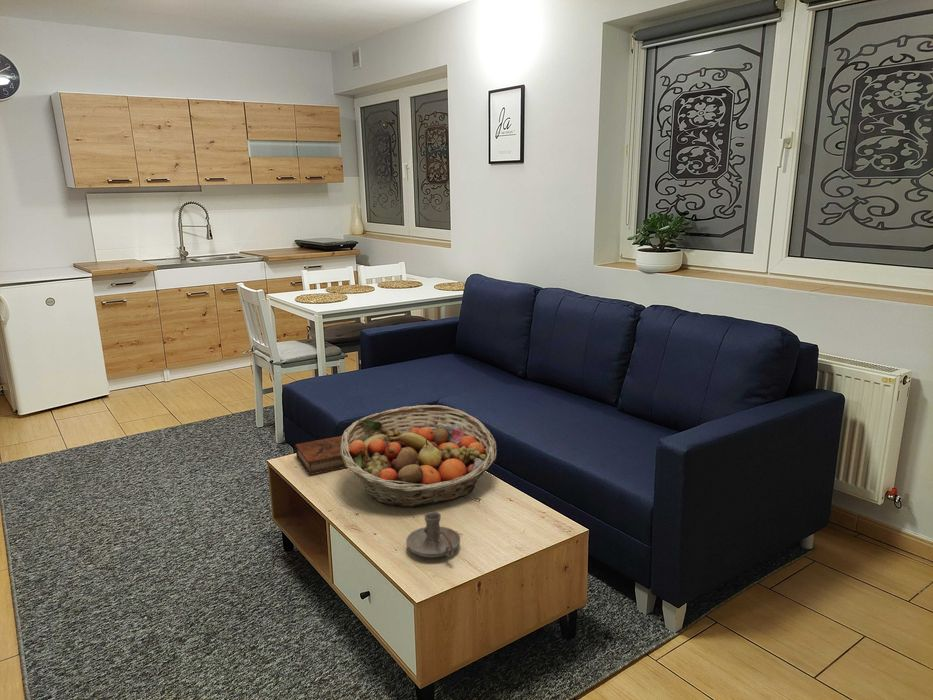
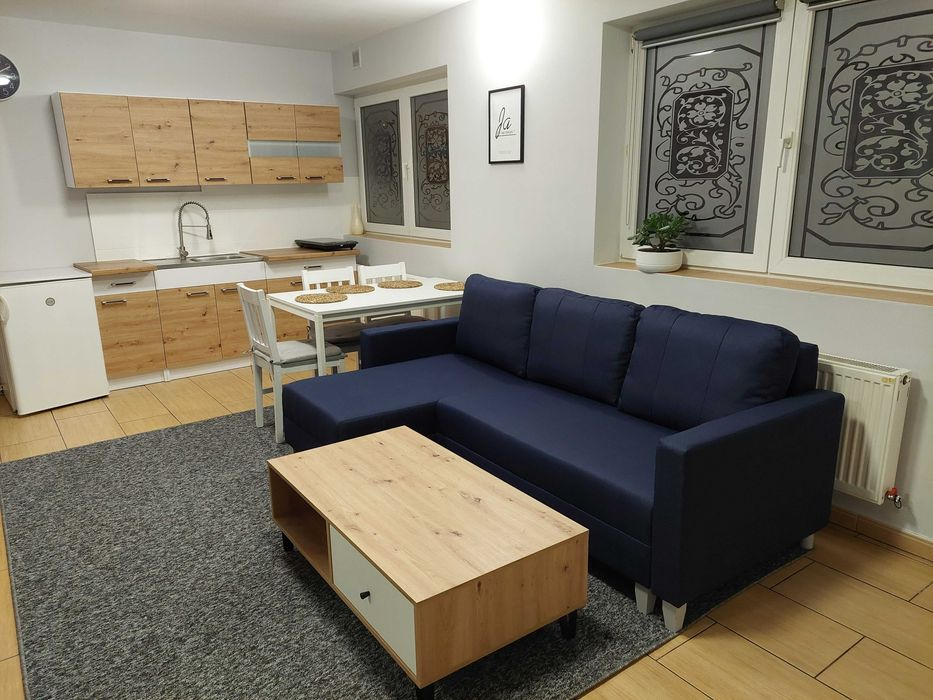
- candle holder (436, 534)
- fruit basket (419, 454)
- book (334, 453)
